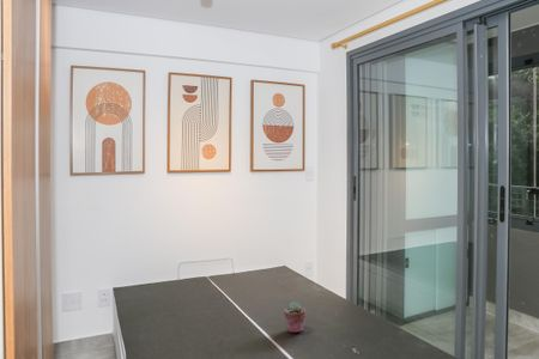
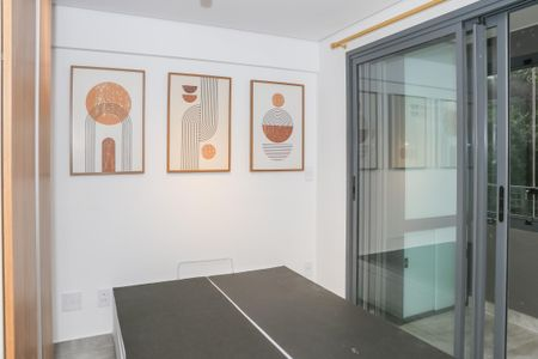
- potted succulent (295, 316)
